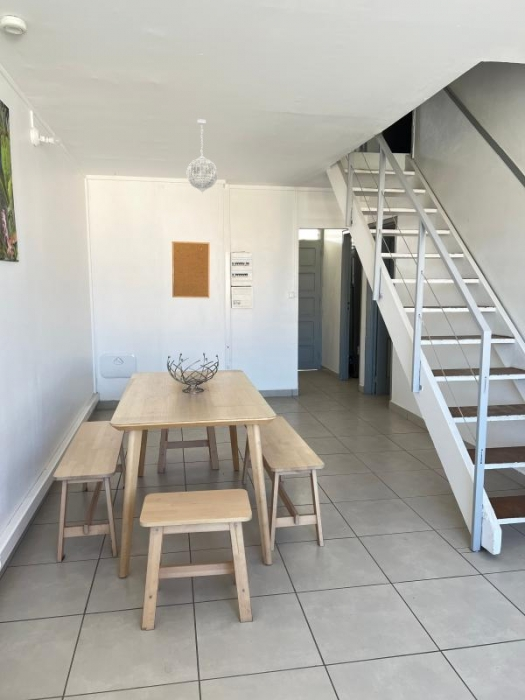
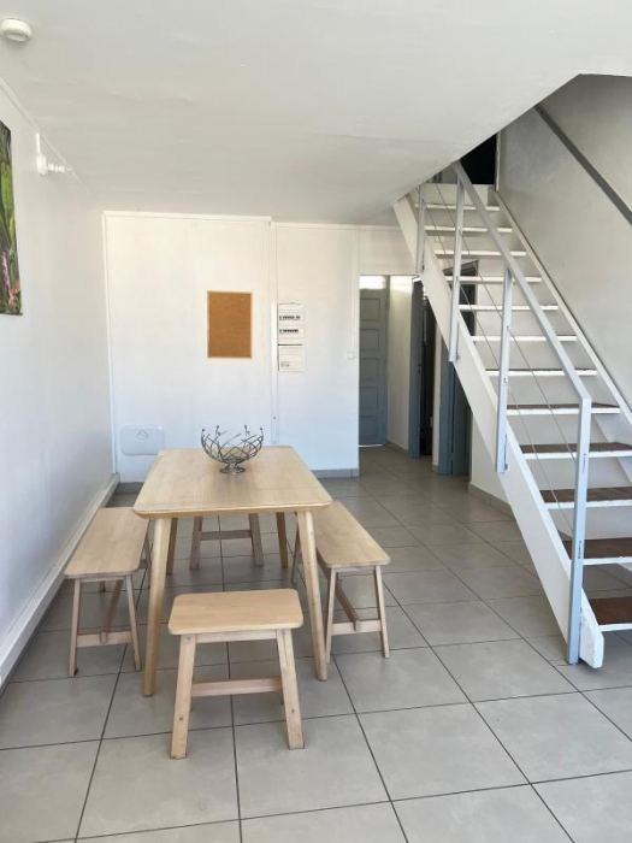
- pendant light (202, 158)
